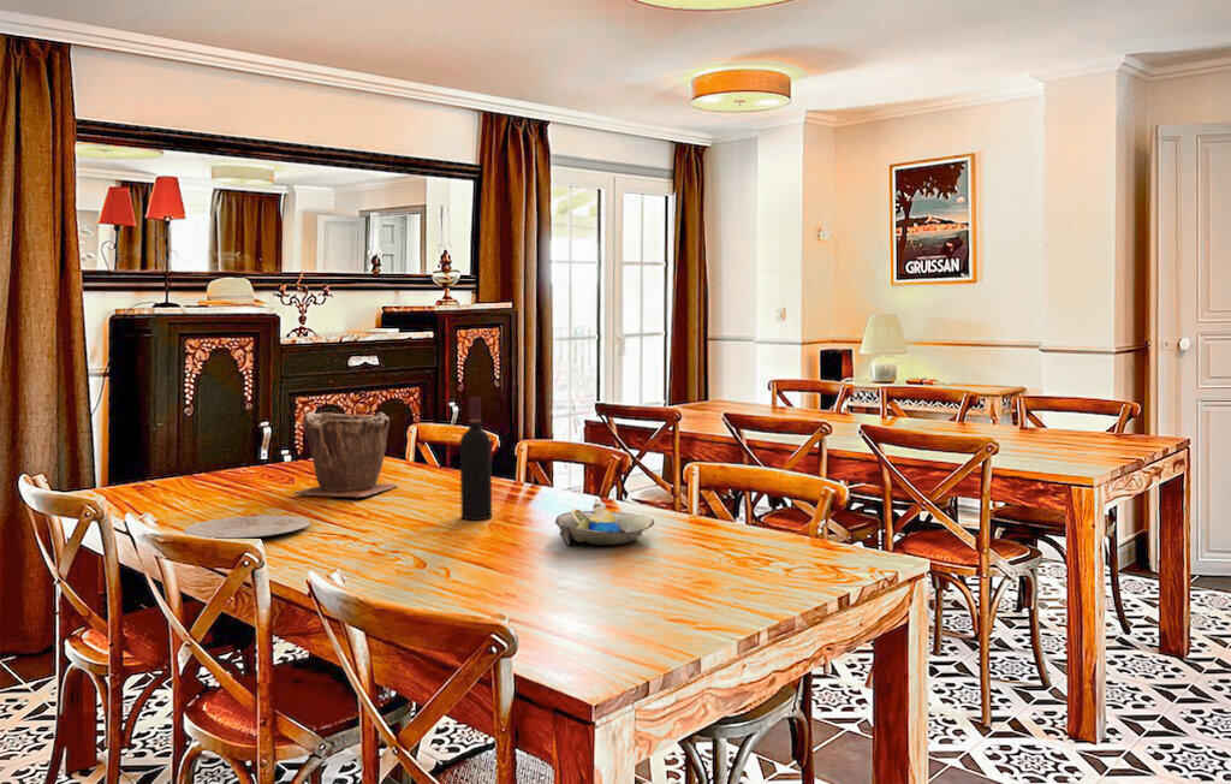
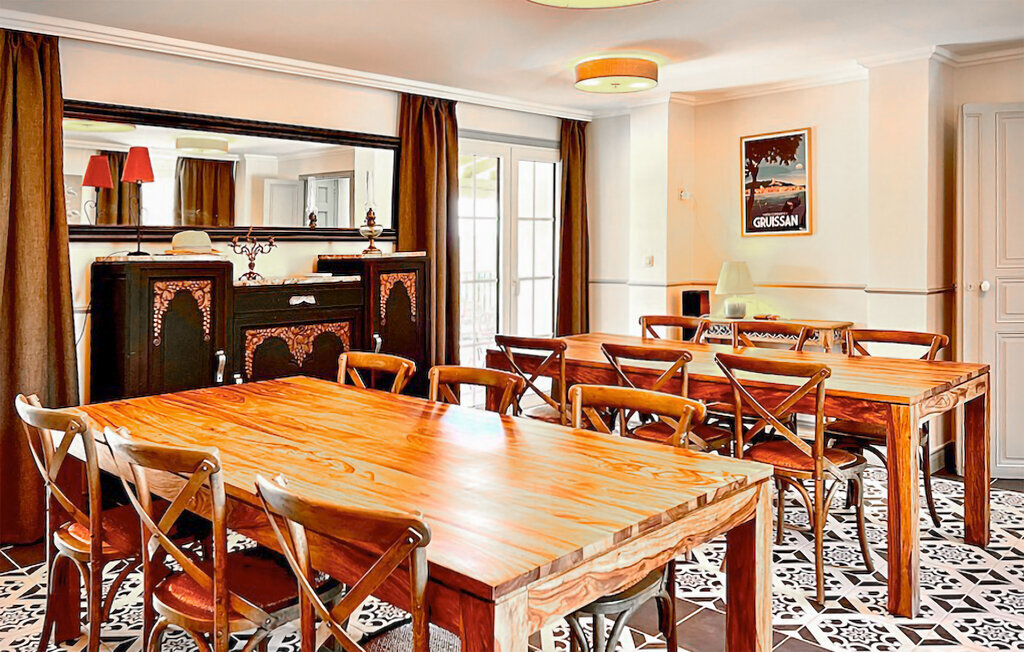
- wine bottle (475, 457)
- plate (248, 527)
- decorative bowl (593, 521)
- plant pot (345, 451)
